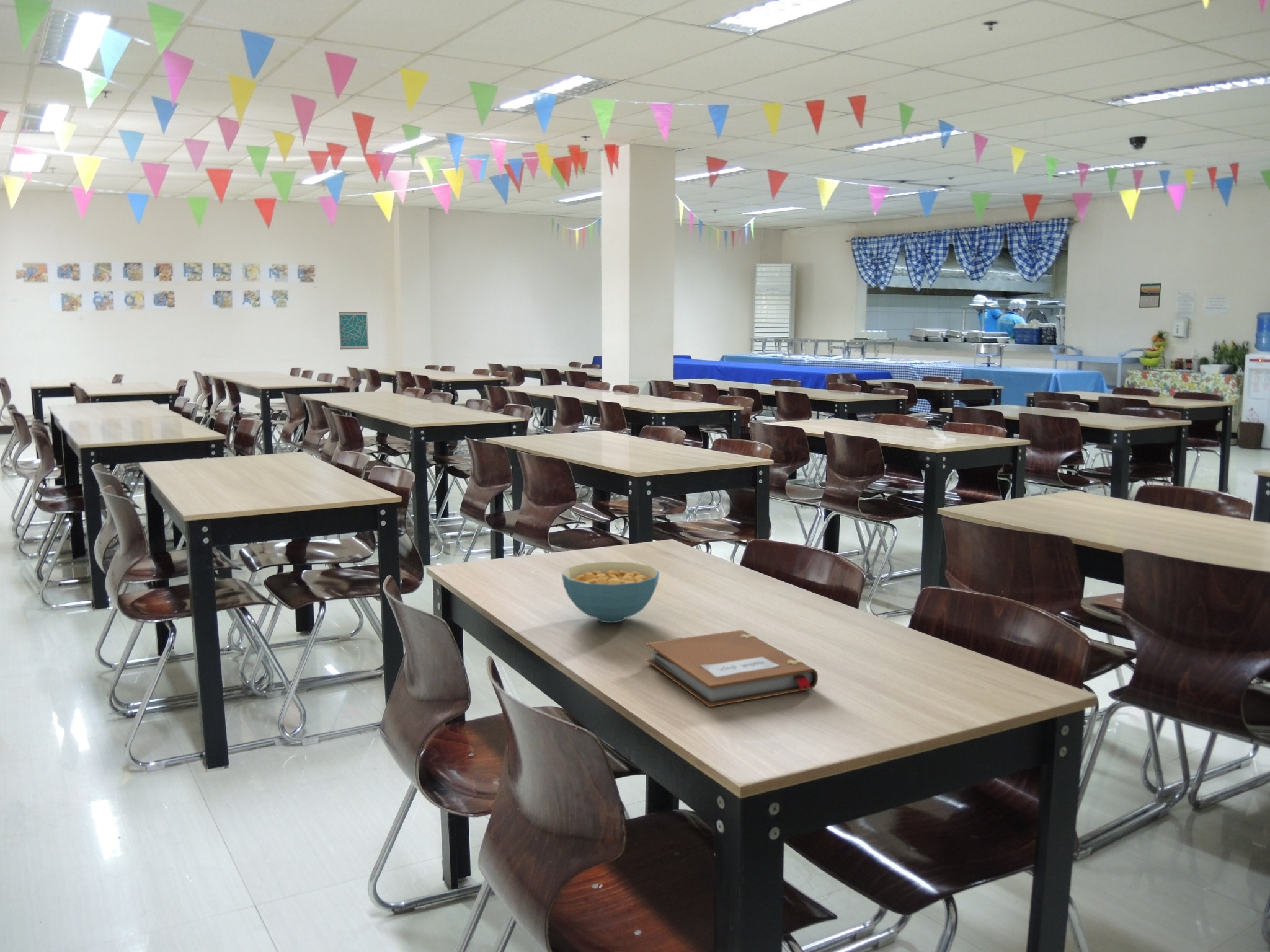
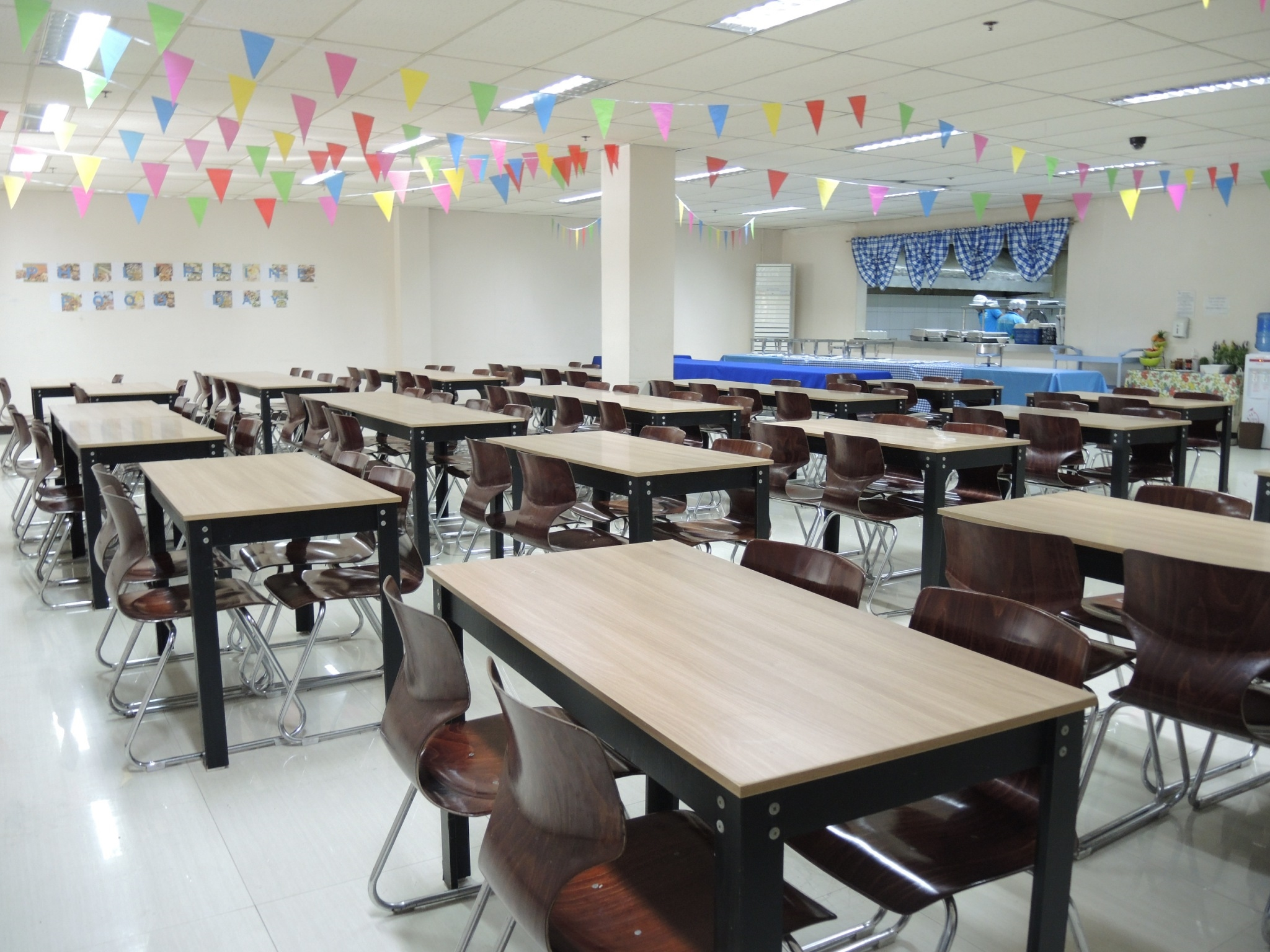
- cereal bowl (611, 596)
- wall art (353, 330)
- calendar (1150, 295)
- notebook (731, 666)
